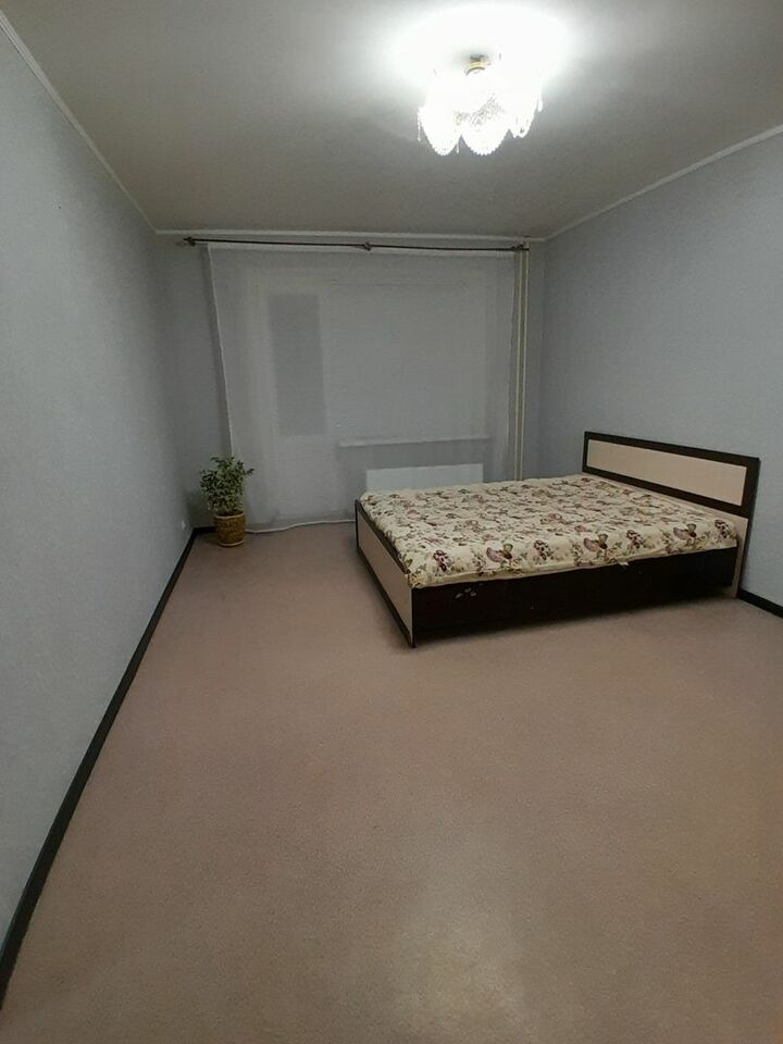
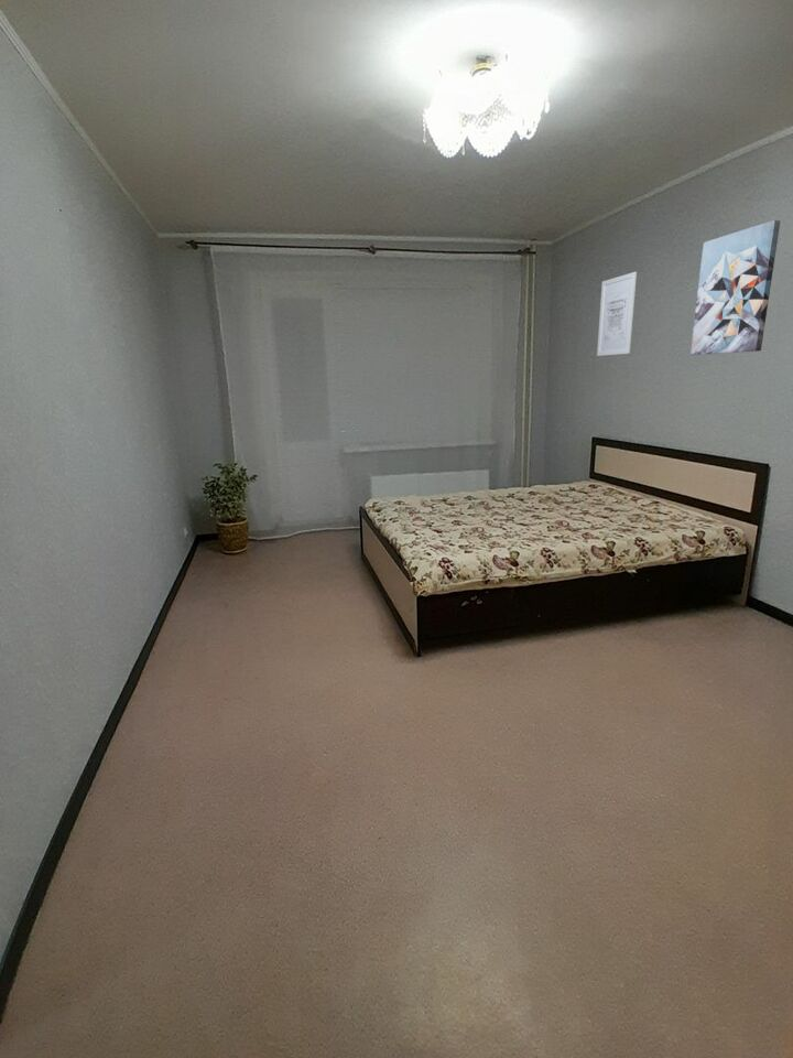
+ wall art (730, 294)
+ wall art (615, 316)
